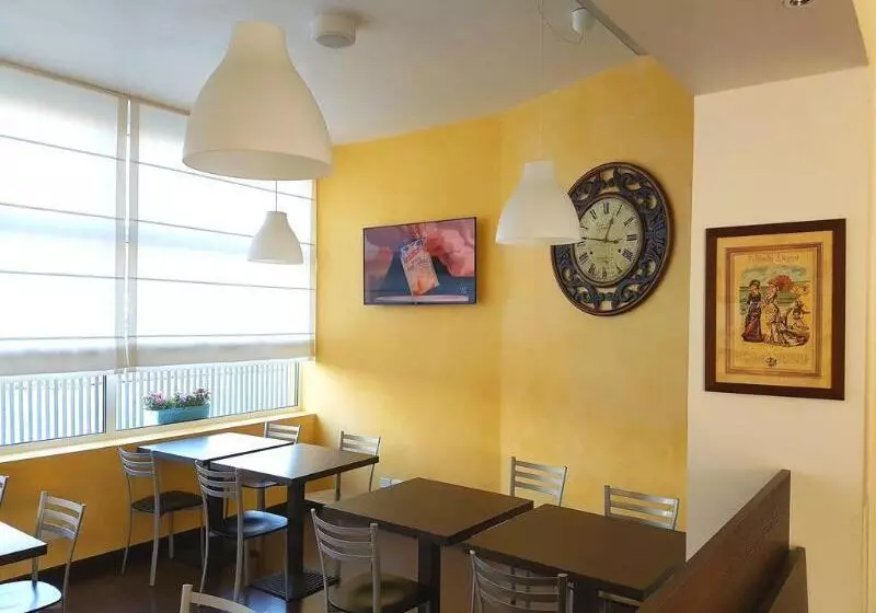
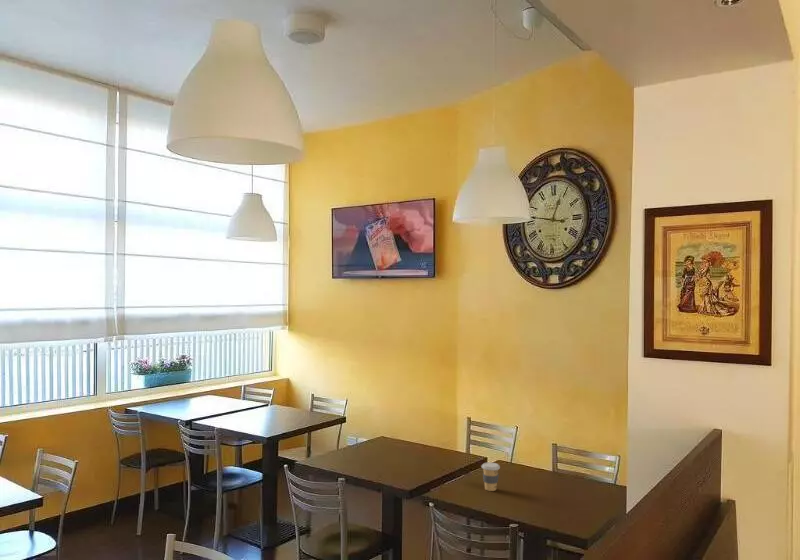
+ coffee cup (490, 476)
